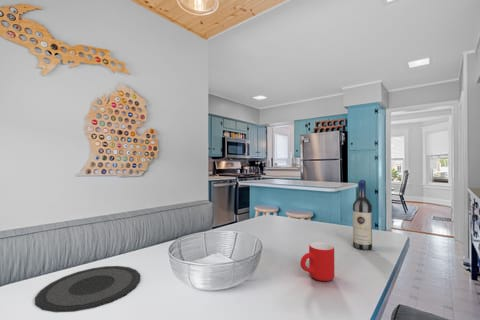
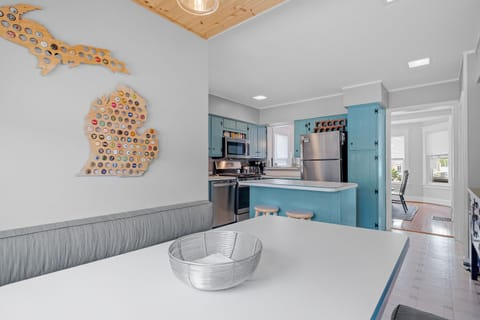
- plate (92, 285)
- mug (316, 262)
- wine bottle (362, 213)
